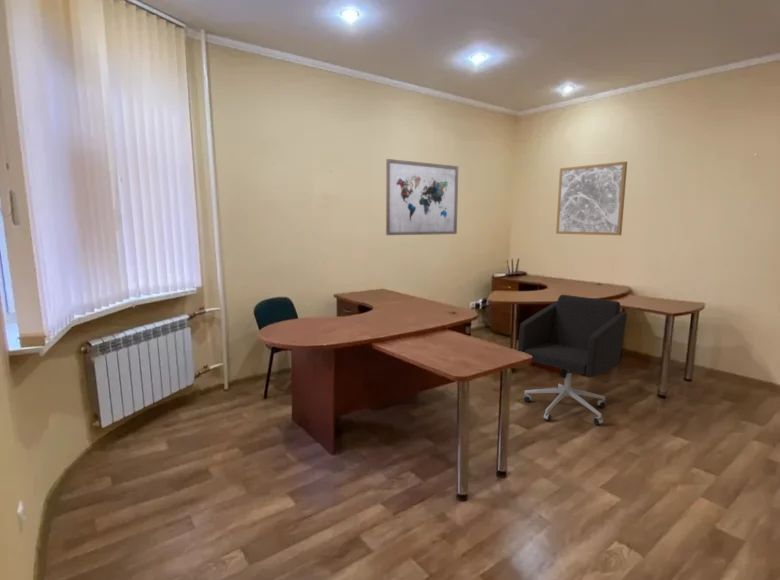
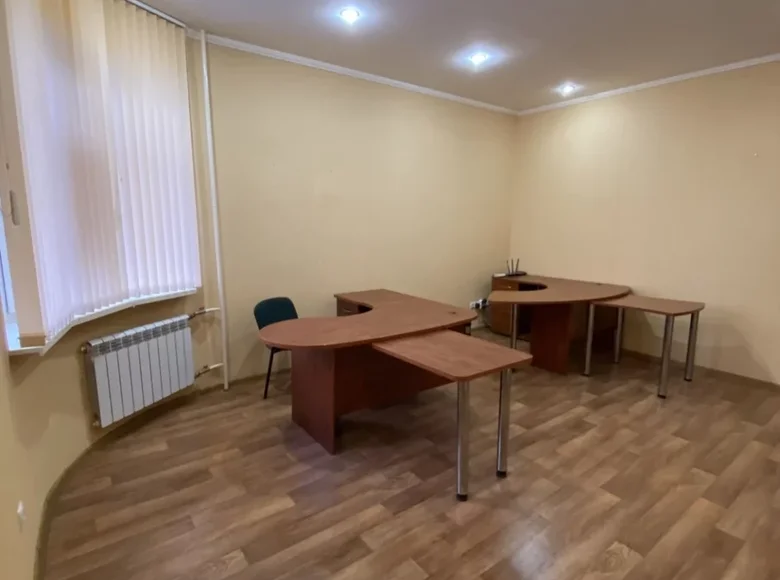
- wall art (589, 200)
- office chair (569, 356)
- wall art (423, 199)
